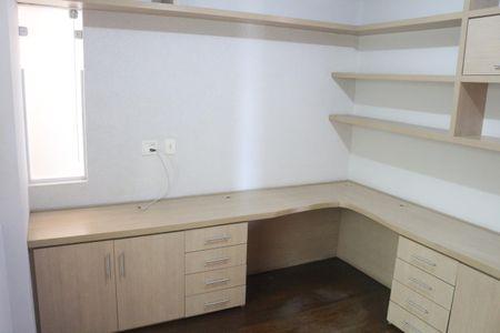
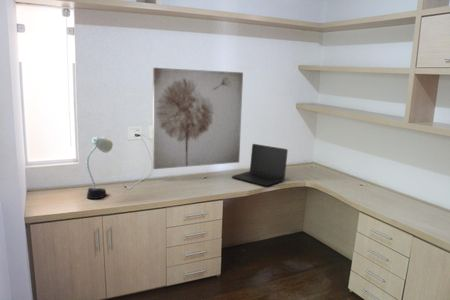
+ desk lamp (89, 169)
+ laptop (259, 163)
+ wall art (199, 118)
